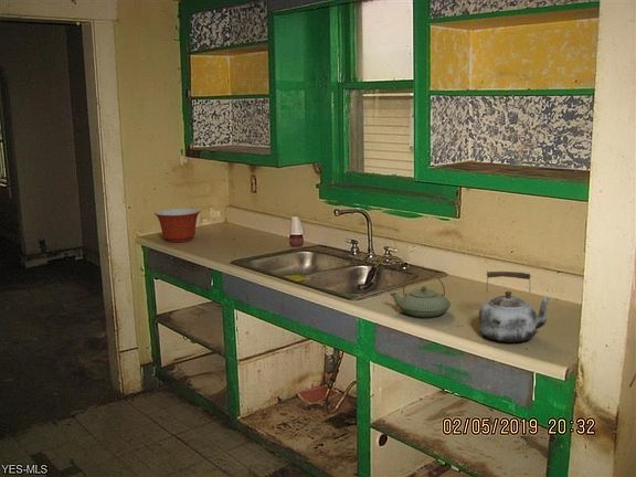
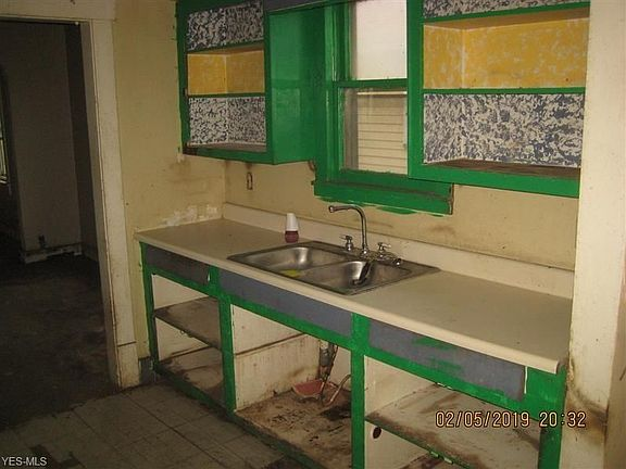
- teapot (420, 292)
- mixing bowl (178, 225)
- kettle (515, 304)
